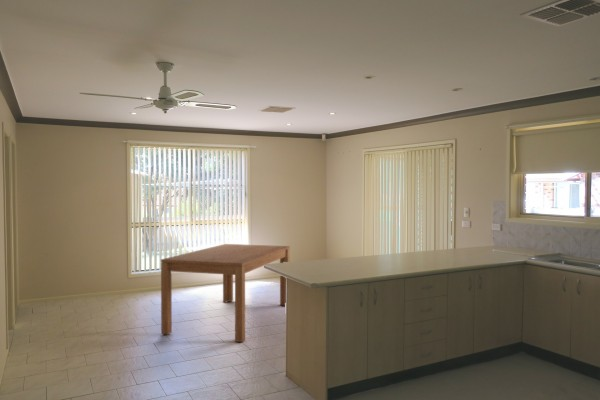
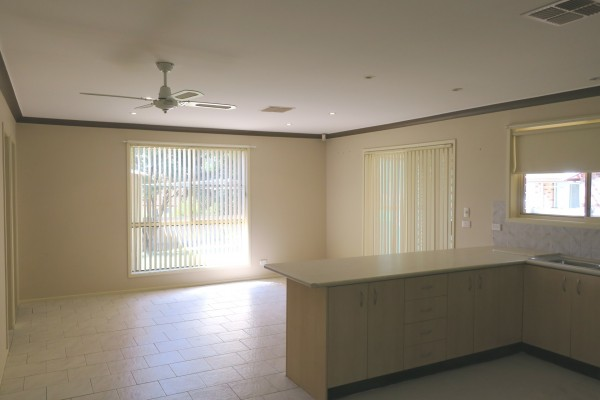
- dining table (232, 285)
